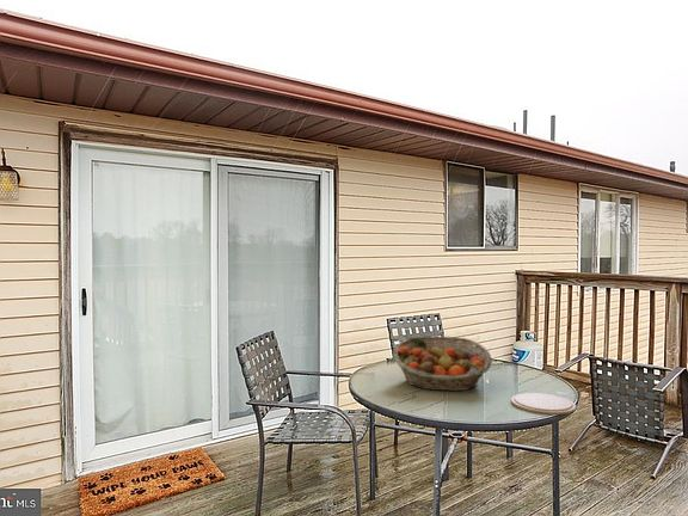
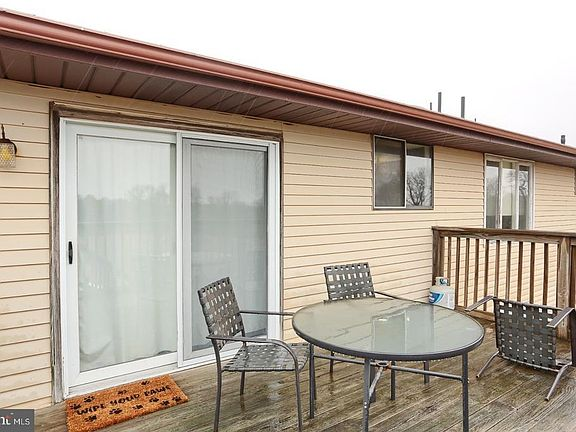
- fruit basket (441, 362)
- plate (542, 403)
